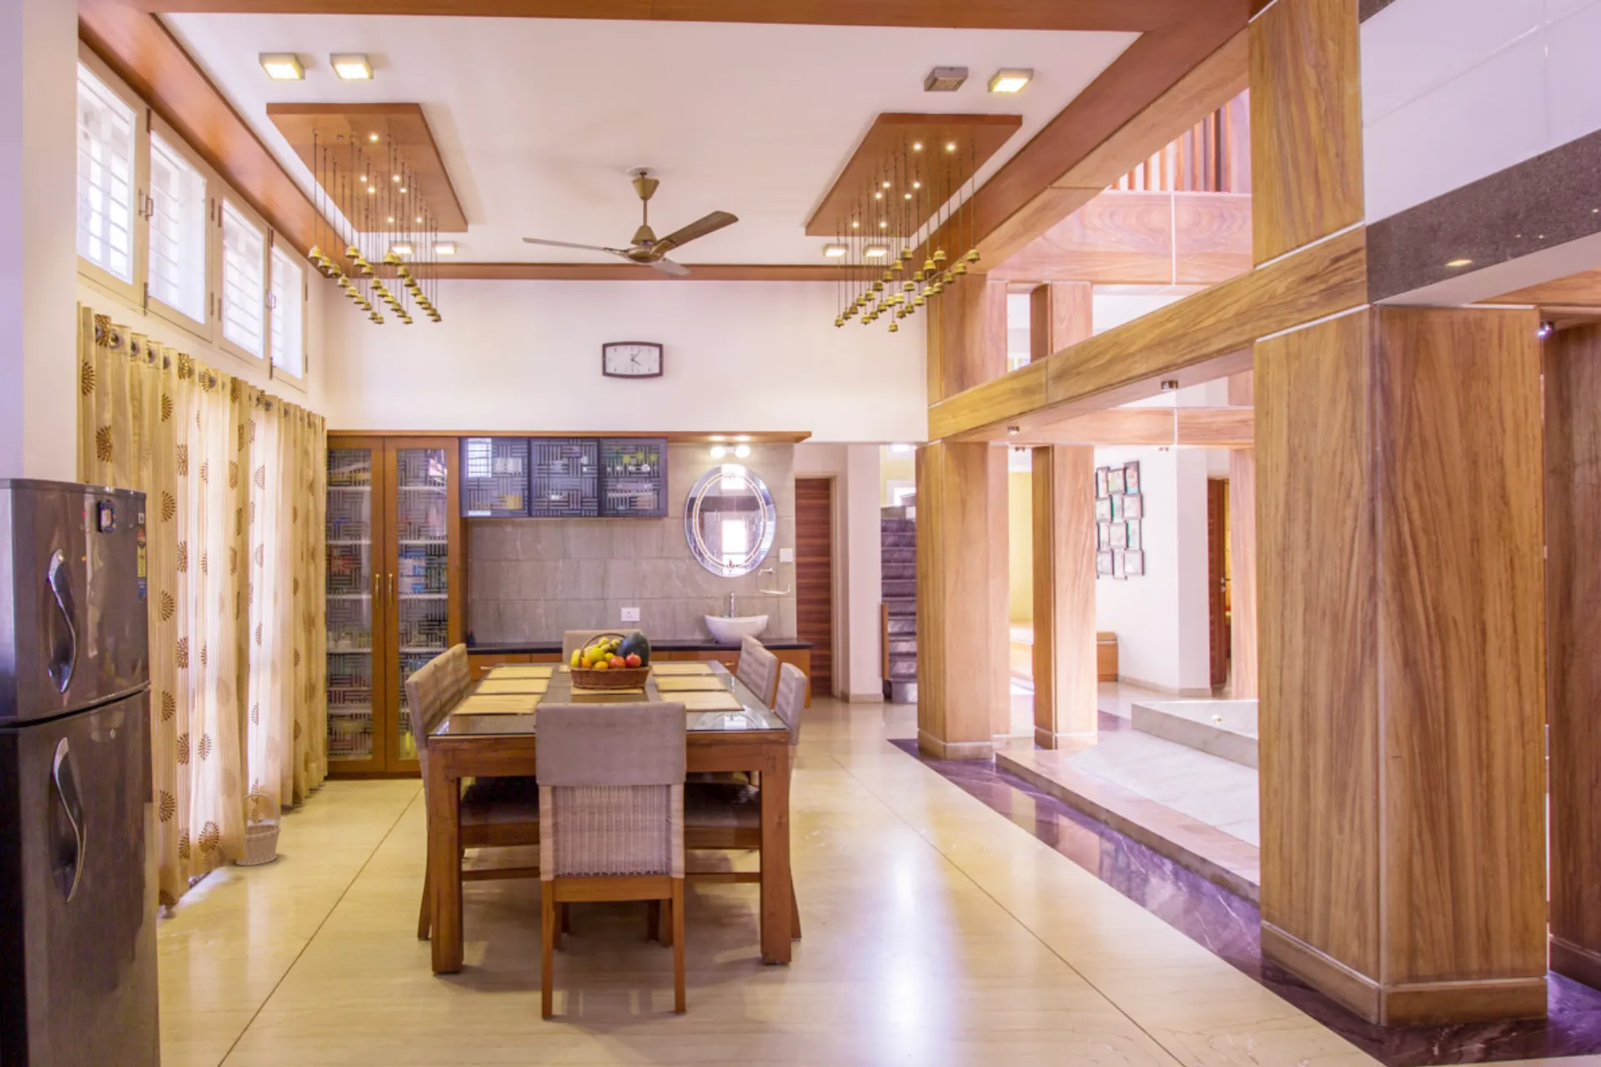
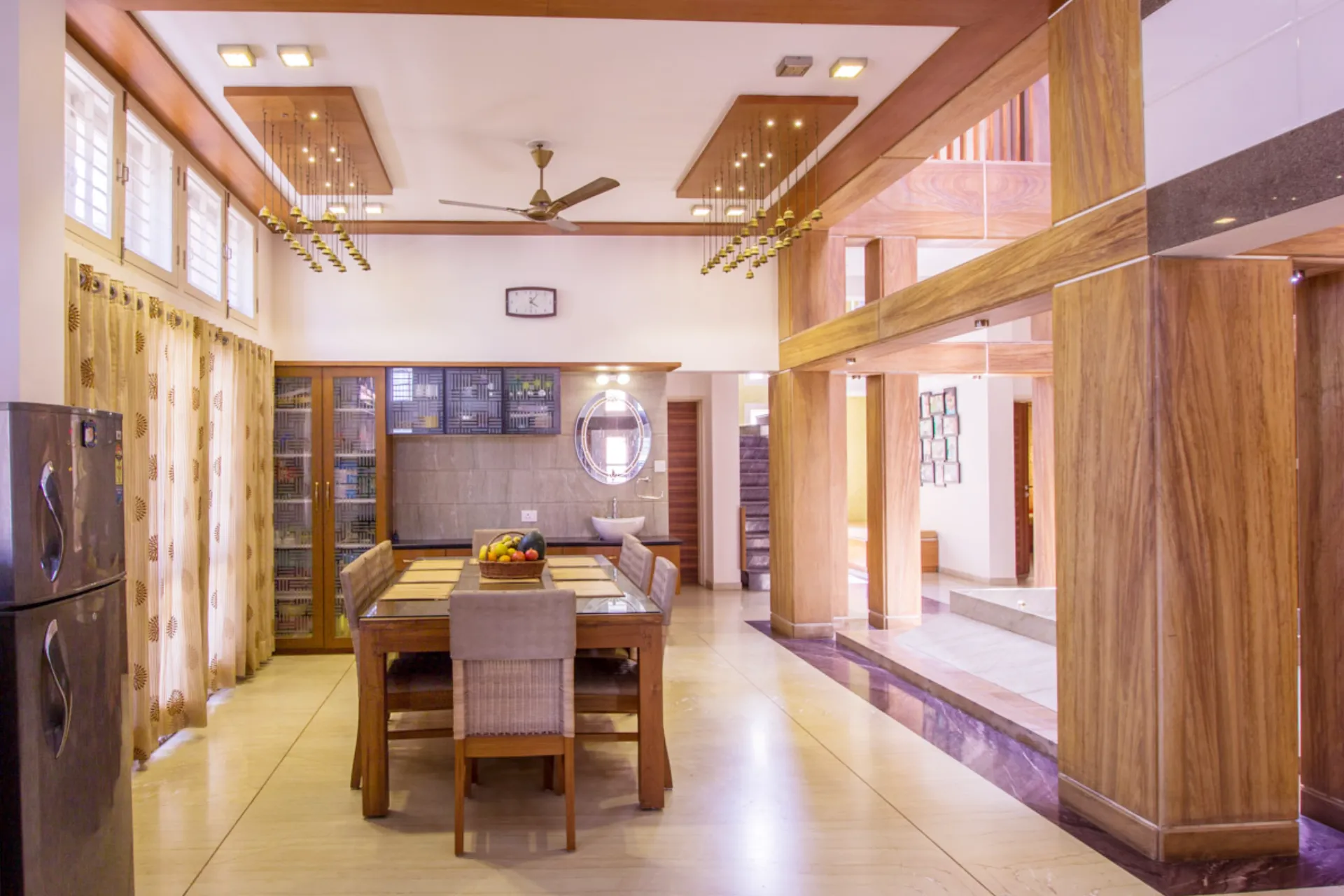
- basket (256, 826)
